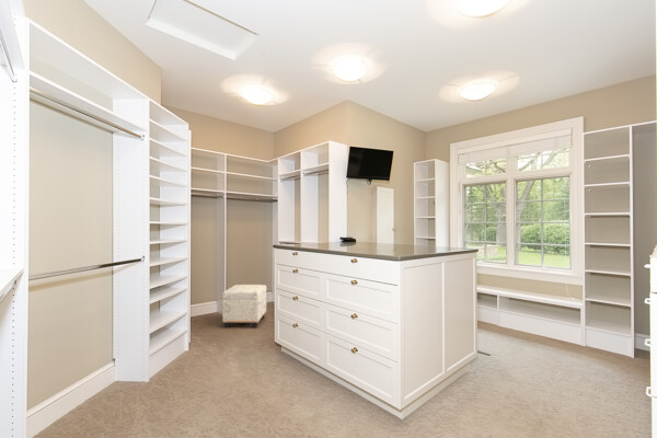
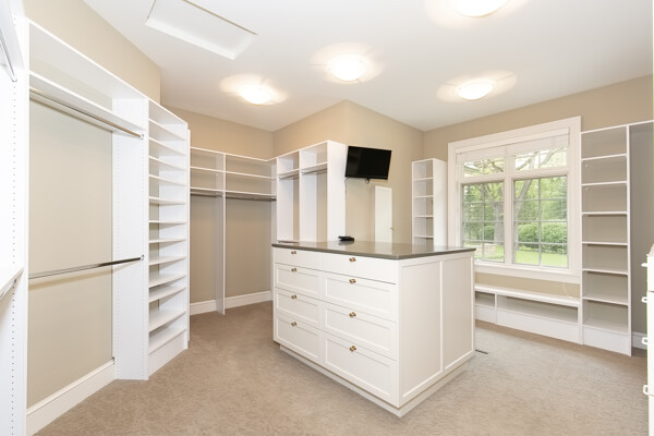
- ottoman (245, 304)
